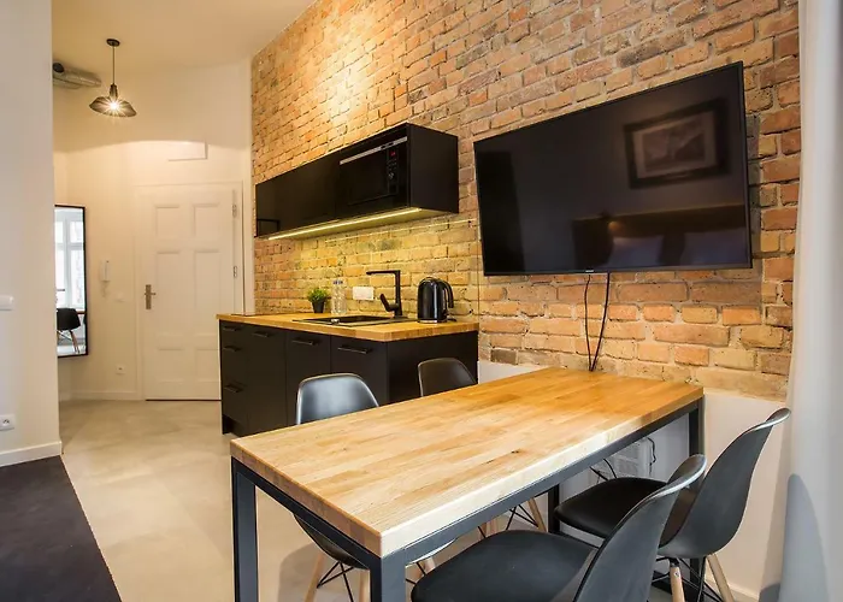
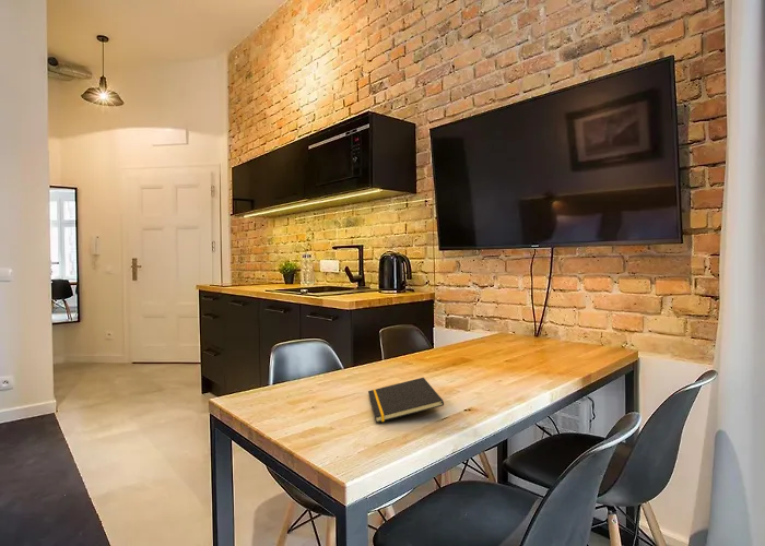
+ notepad (402, 397)
